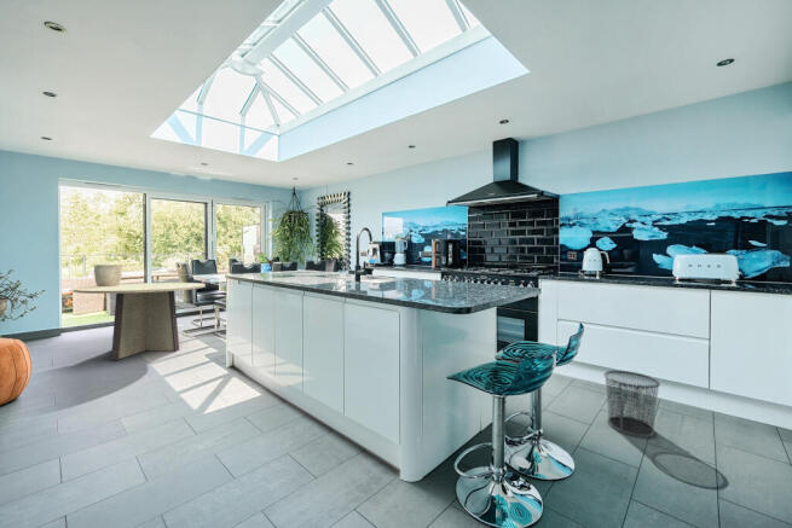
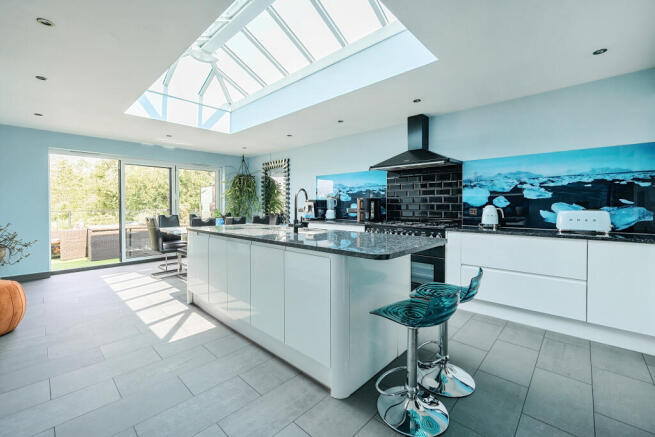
- dining table (145, 318)
- waste bin (631, 401)
- ceramic pot (108, 274)
